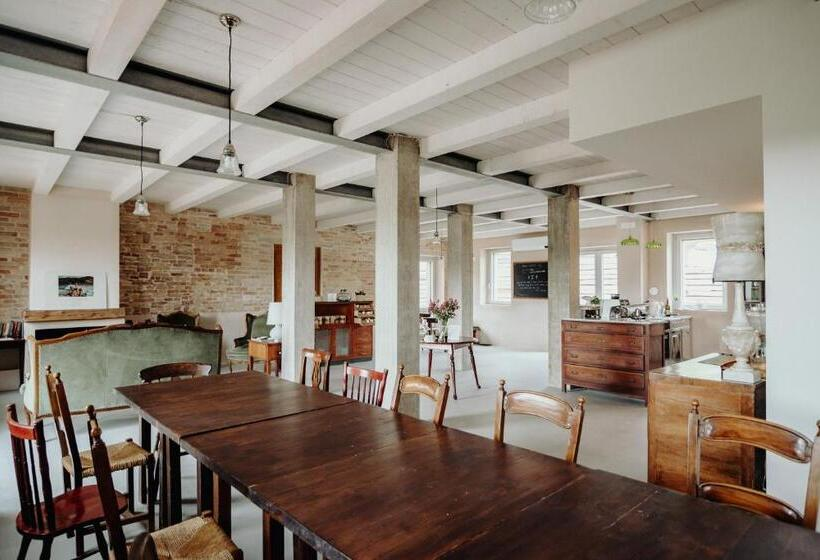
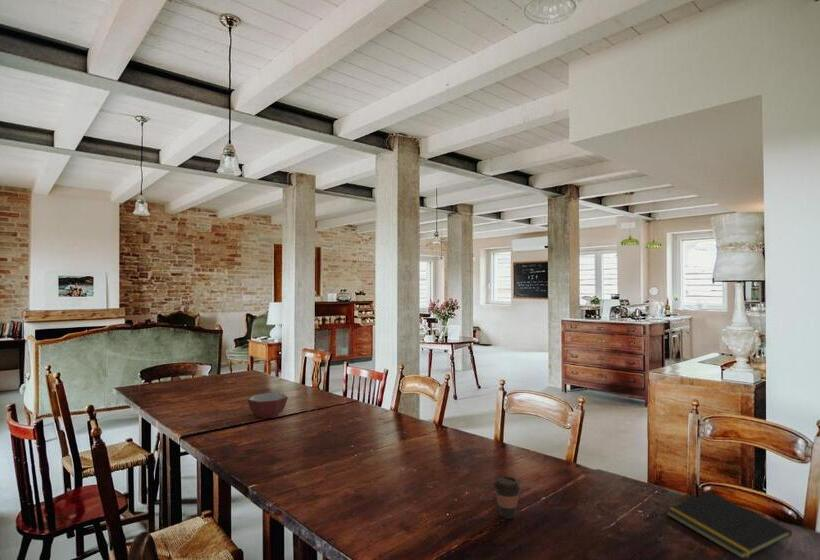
+ bowl (267, 406)
+ coffee cup (507, 497)
+ notepad (724, 521)
